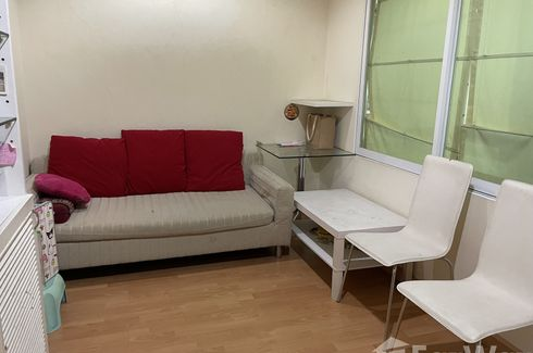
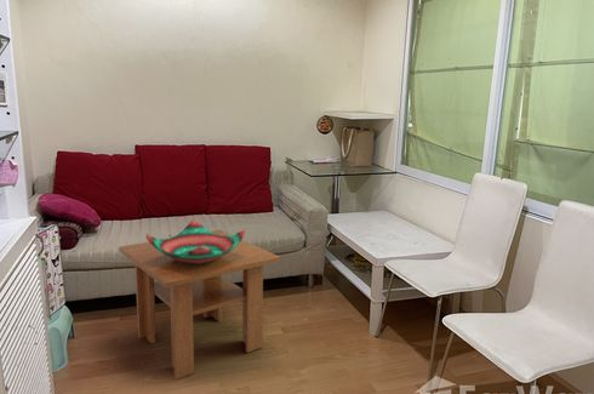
+ coffee table (198, 297)
+ decorative bowl (196, 244)
